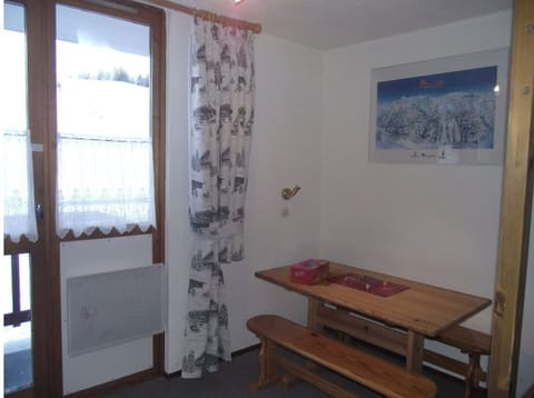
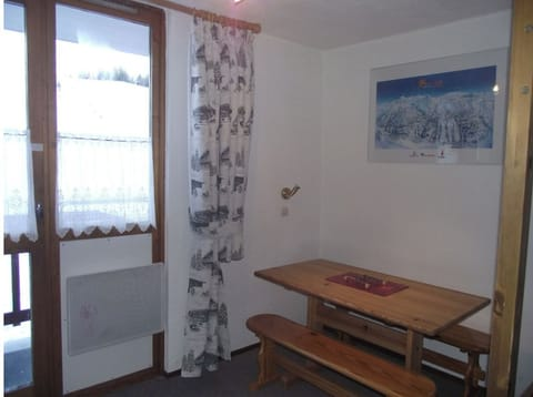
- tissue box (309, 270)
